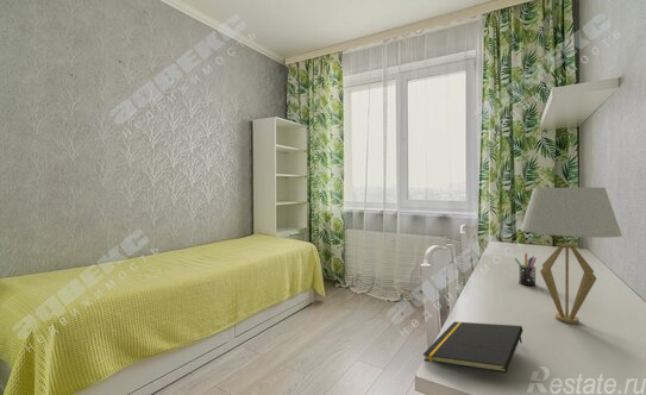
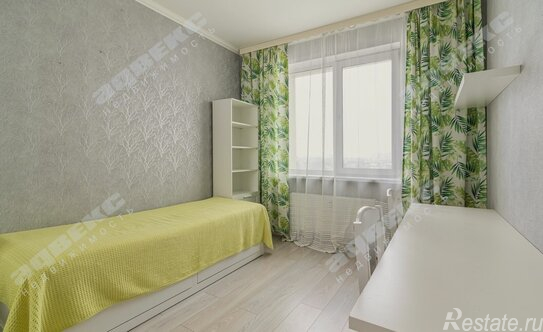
- notepad (475, 341)
- pen holder (525, 268)
- table lamp (566, 253)
